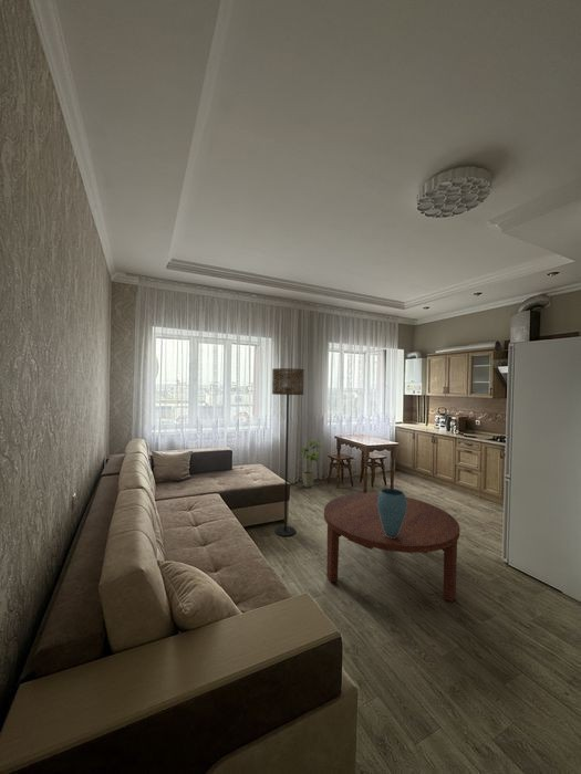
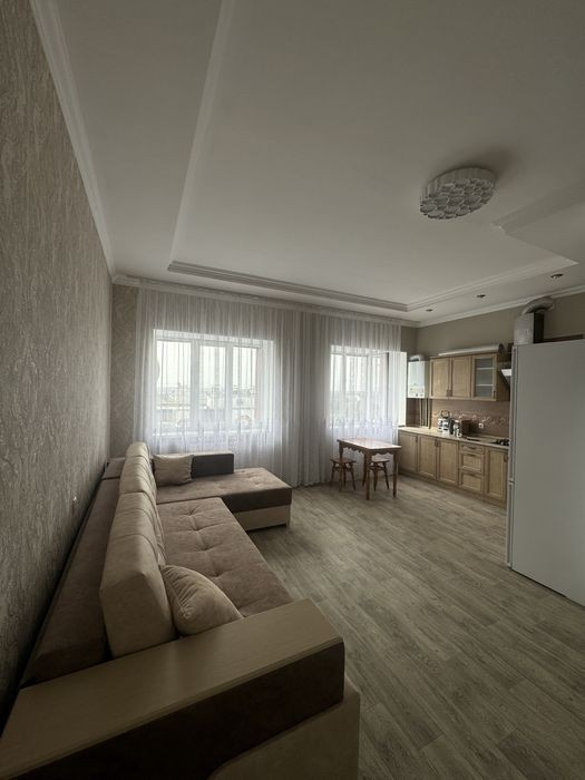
- vase (392, 513)
- house plant (311, 461)
- coffee table (387, 542)
- floor lamp (287, 450)
